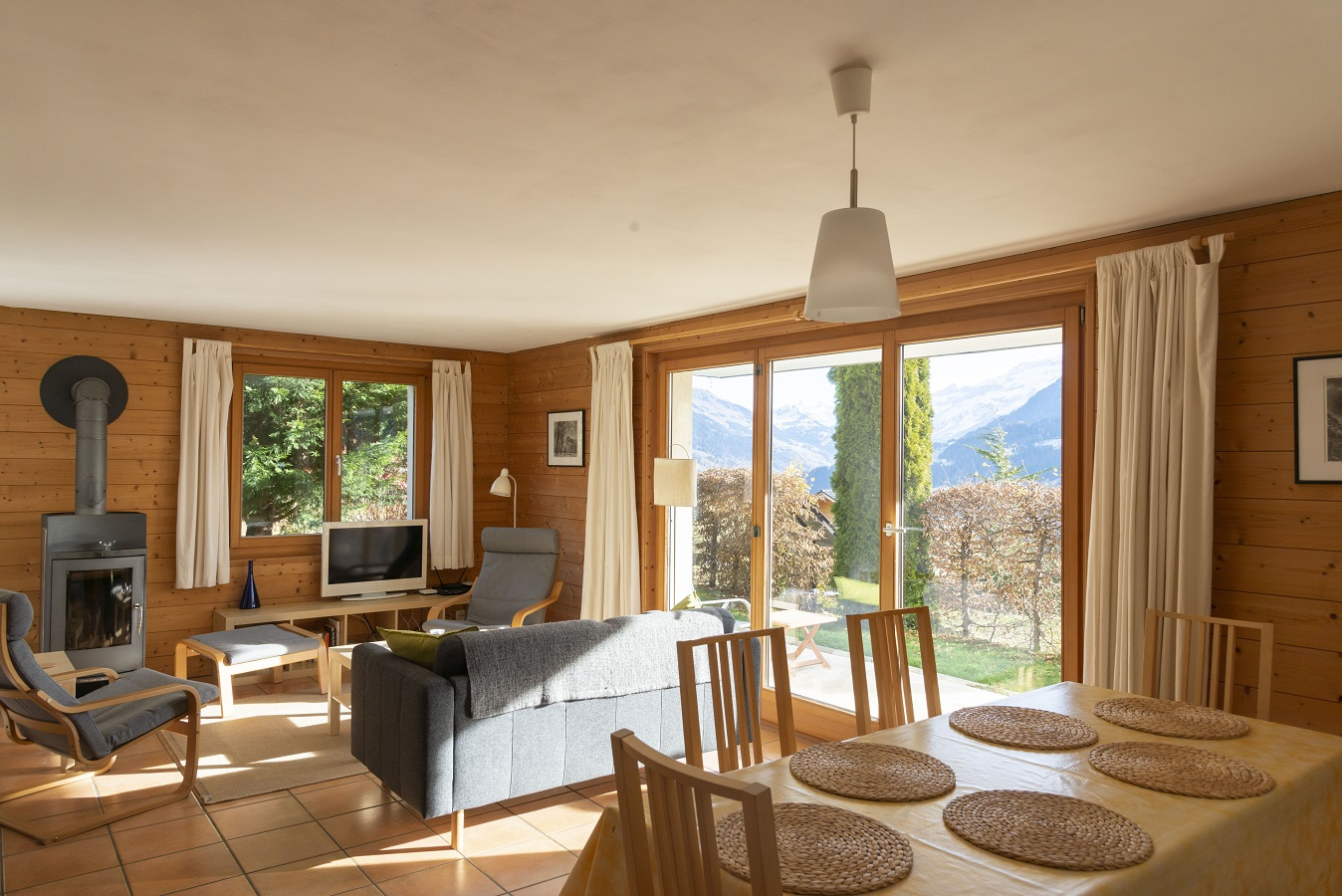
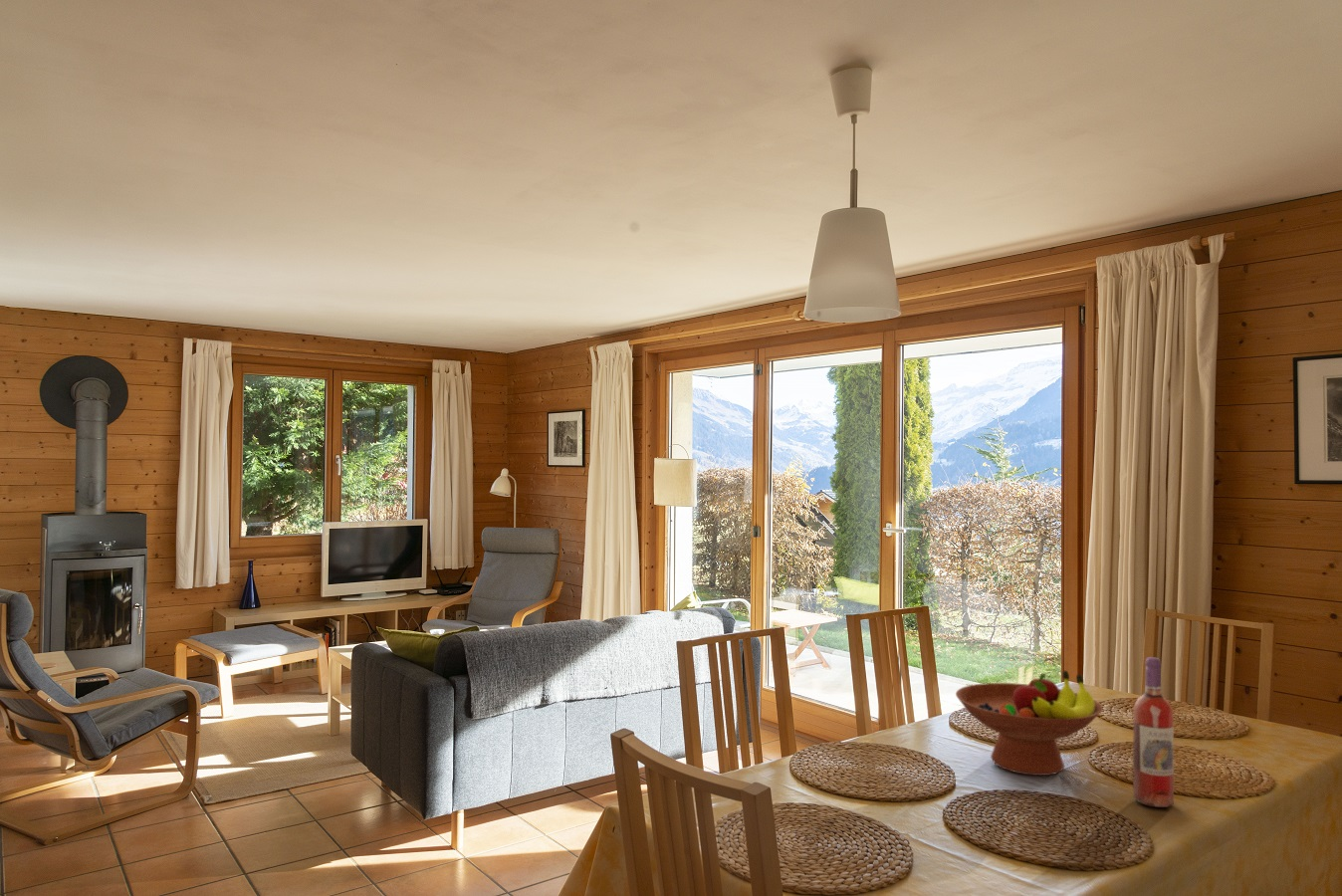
+ wine bottle (1153, 730)
+ fruit bowl (1026, 719)
